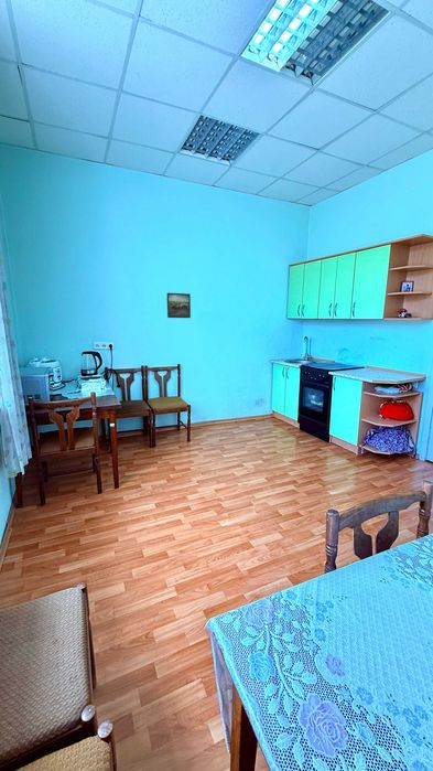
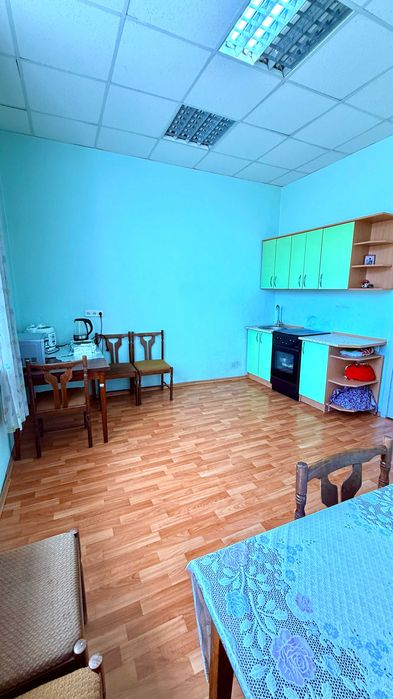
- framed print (178, 306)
